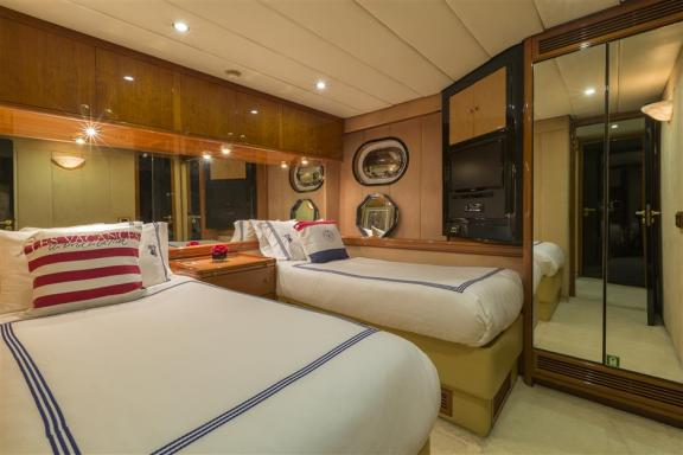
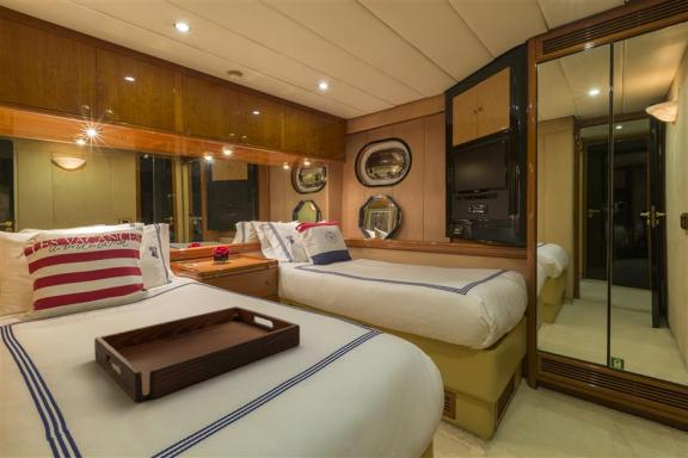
+ serving tray (202, 340)
